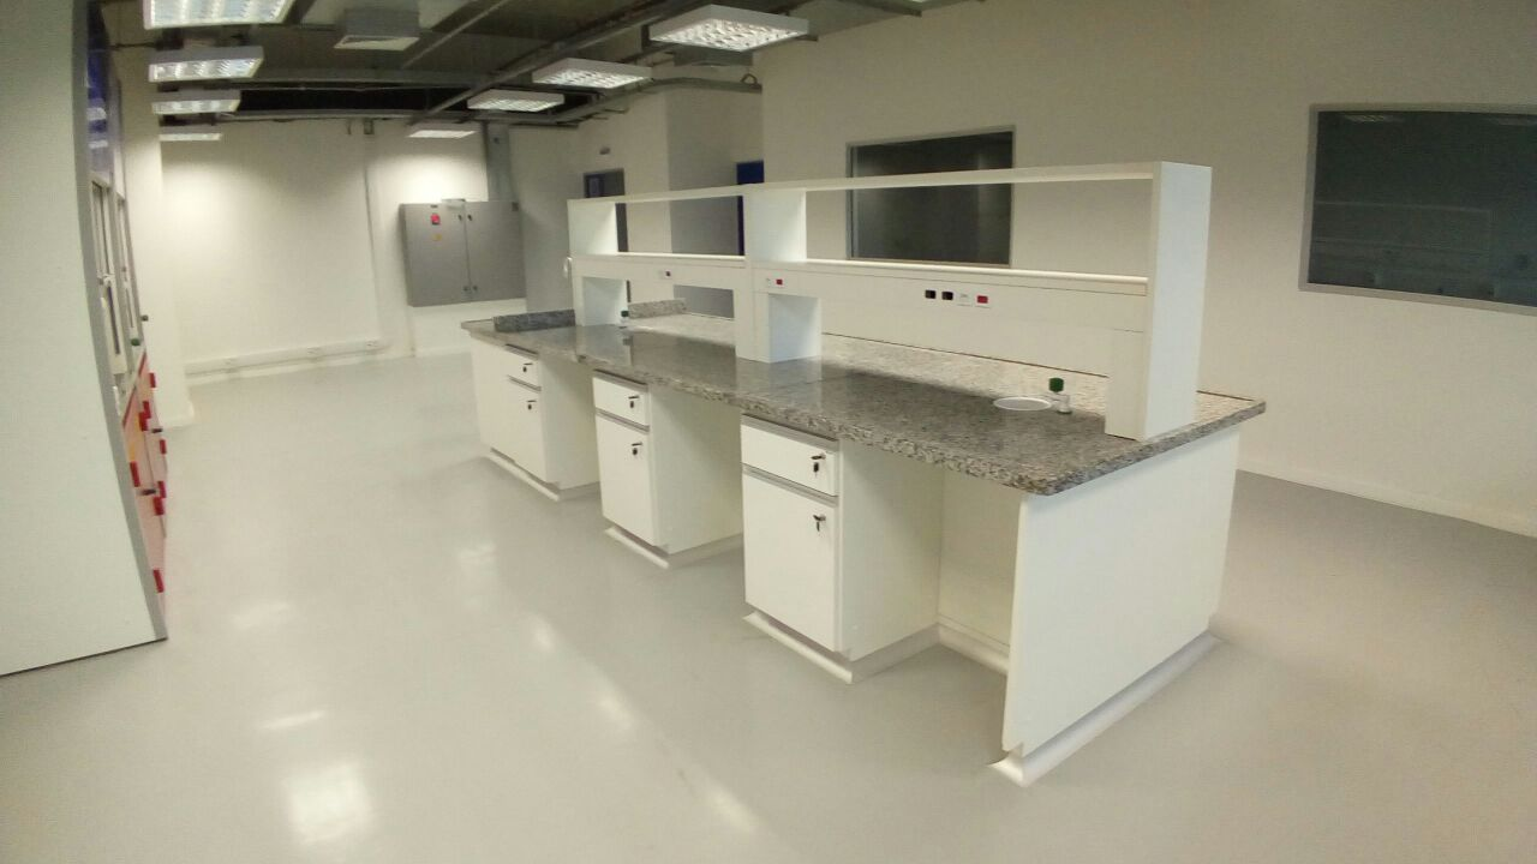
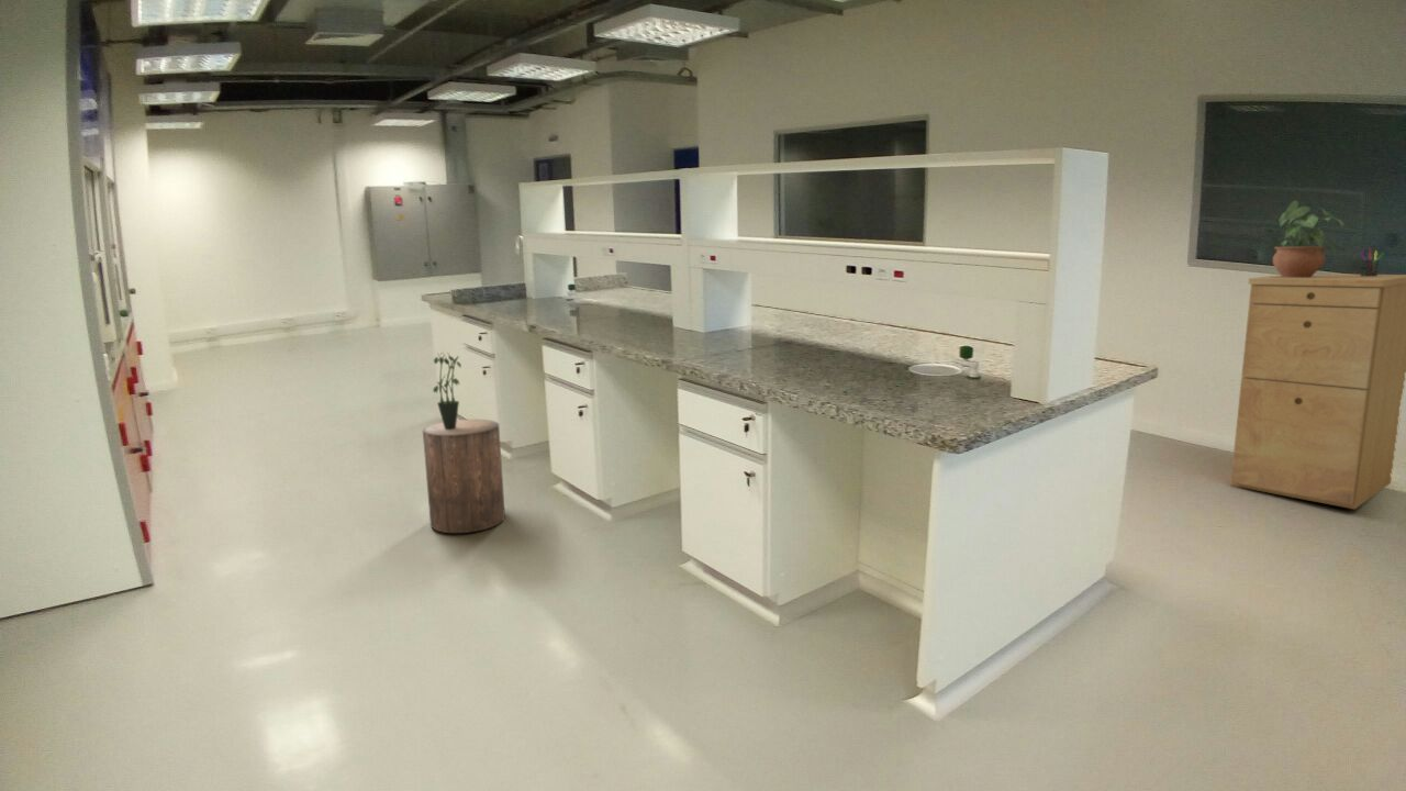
+ stool (465, 474)
+ potted plant (450, 390)
+ potted plant (1299, 238)
+ pen holder (1371, 261)
+ filing cabinet (1321, 382)
